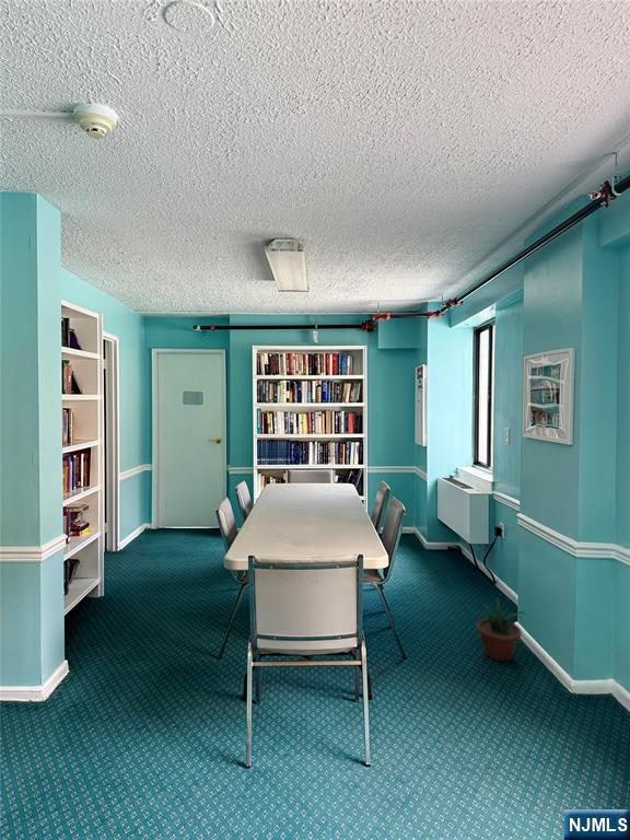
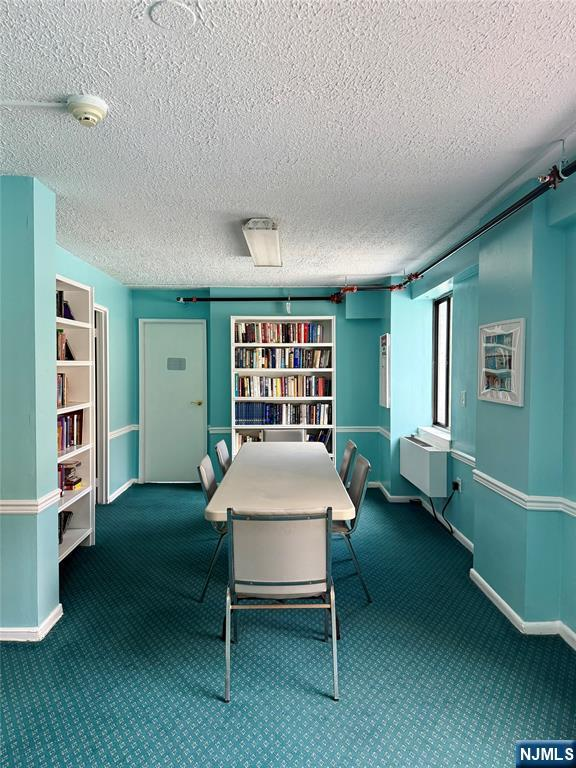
- potted plant (502, 630)
